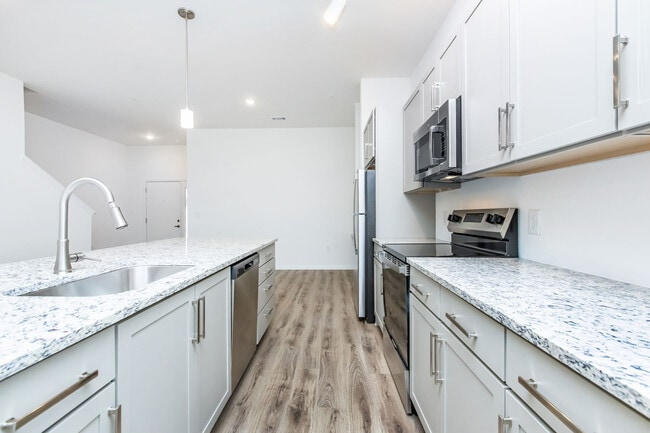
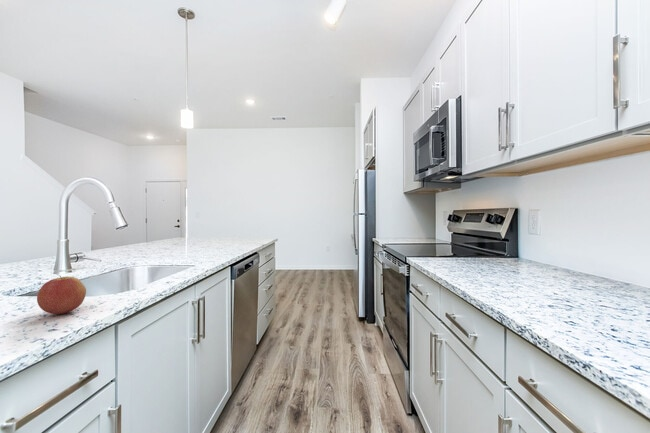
+ apple (62, 293)
